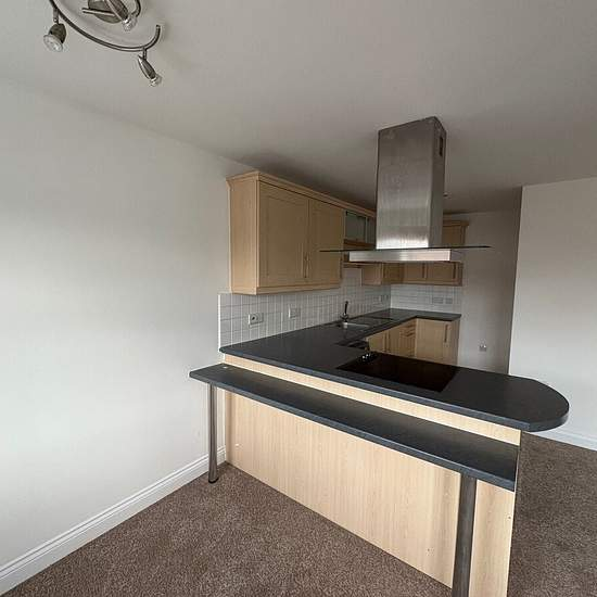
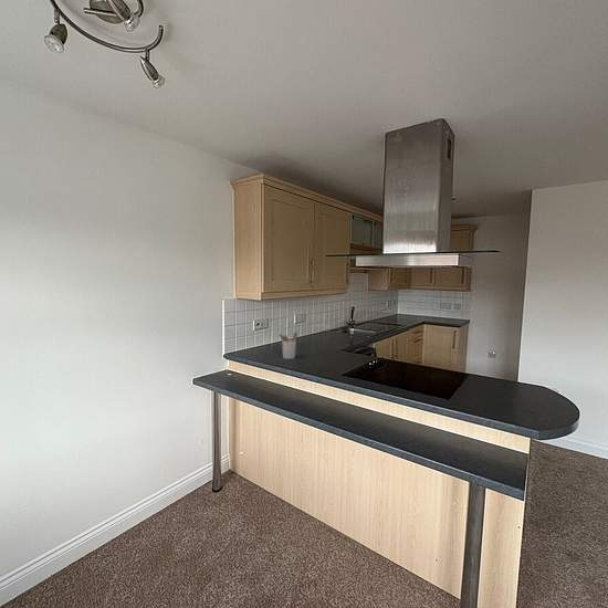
+ utensil holder (286, 345)
